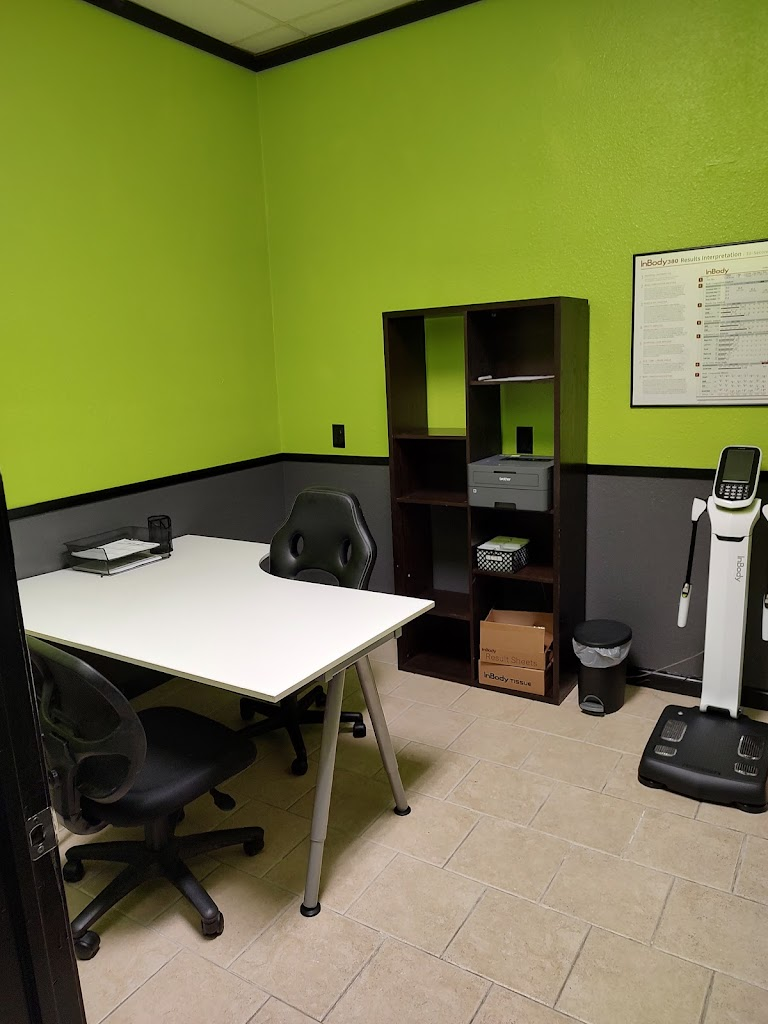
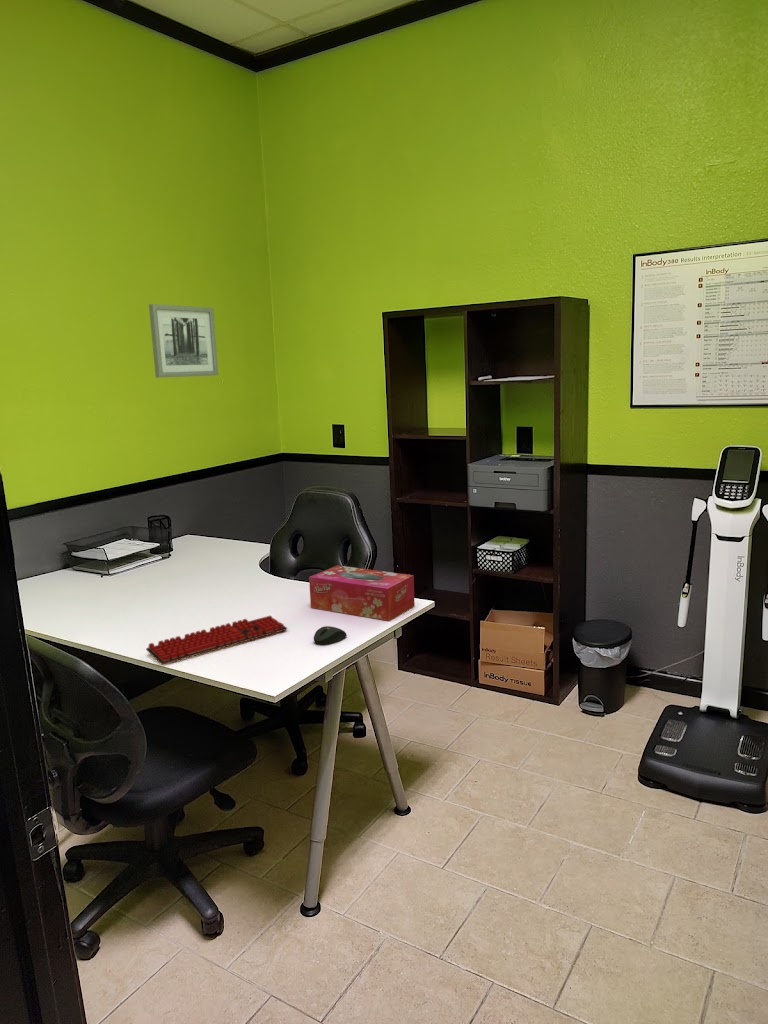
+ tissue box (361, 591)
+ wall art (185, 341)
+ keyboard (219, 636)
+ mouse (330, 633)
